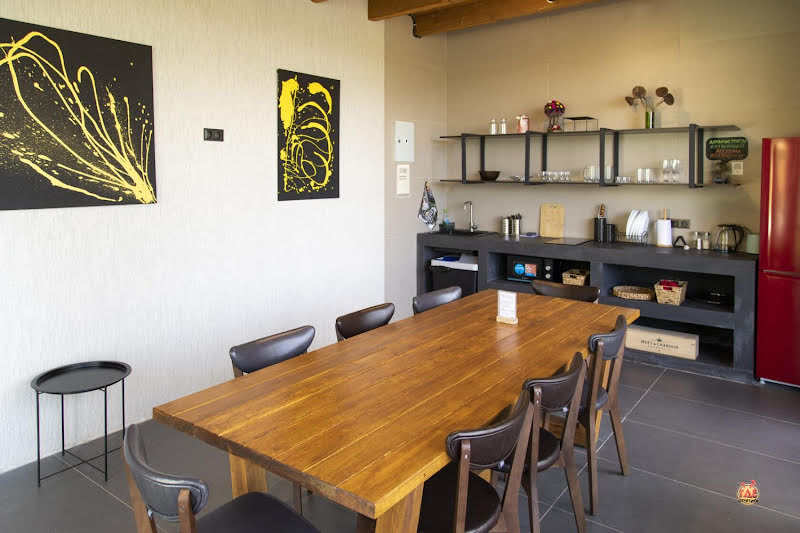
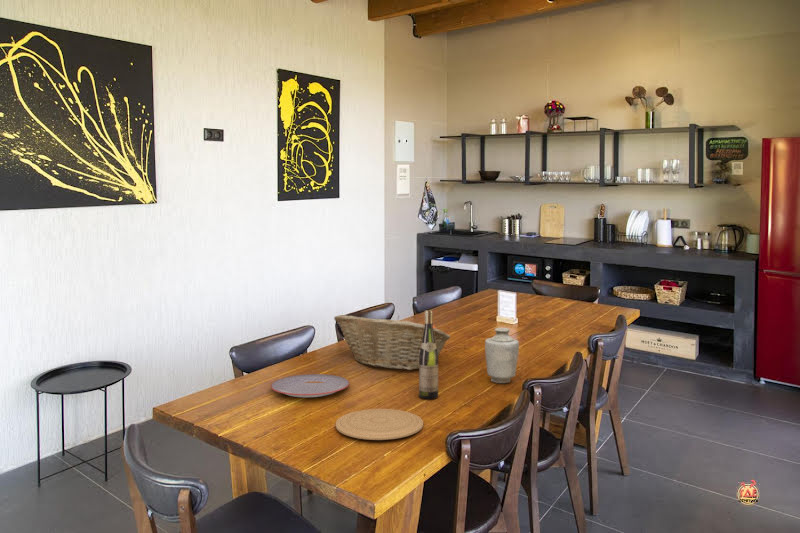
+ vase (501, 354)
+ plate (310, 386)
+ plate (379, 422)
+ fruit basket (391, 337)
+ wine bottle (428, 353)
